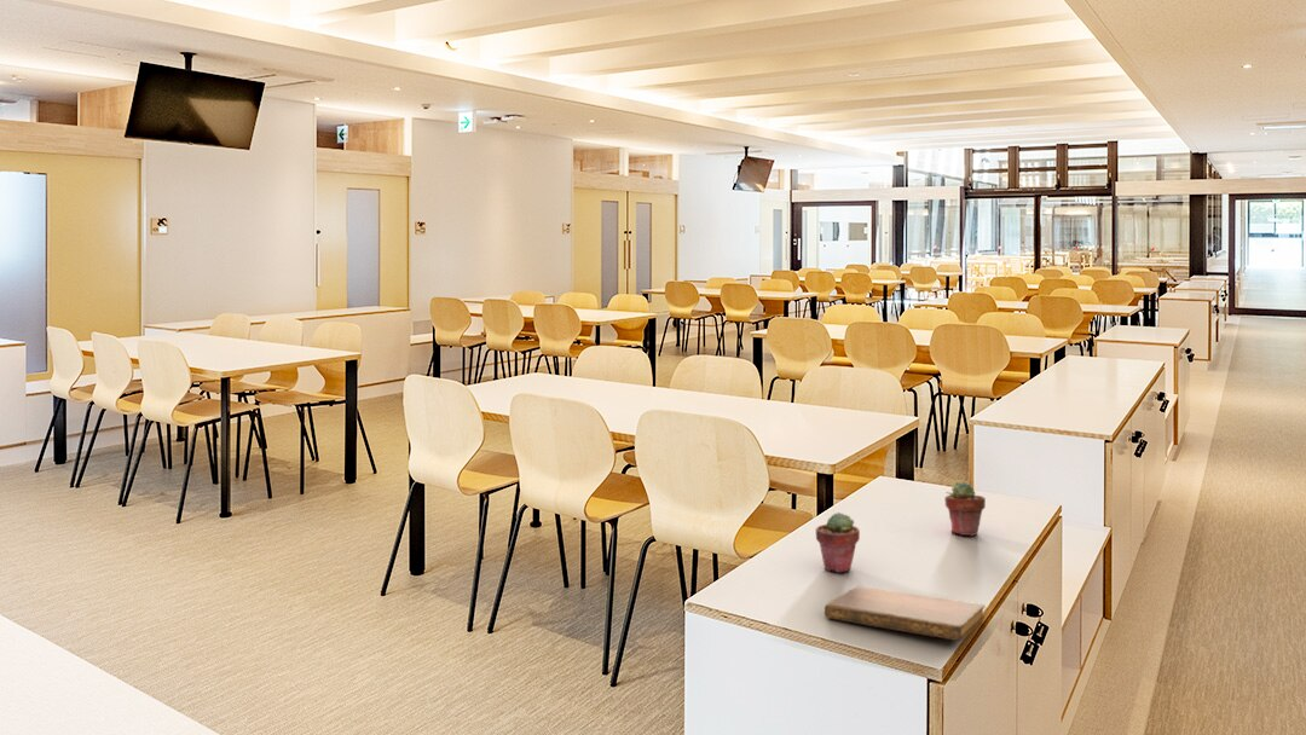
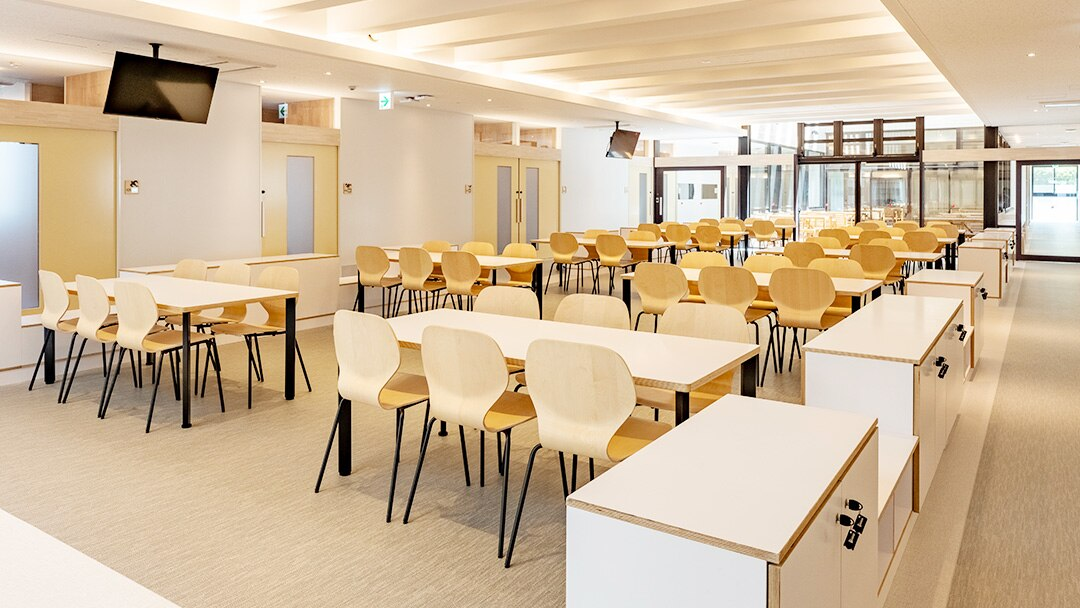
- notebook (905, 610)
- potted succulent (837, 539)
- potted succulent (964, 507)
